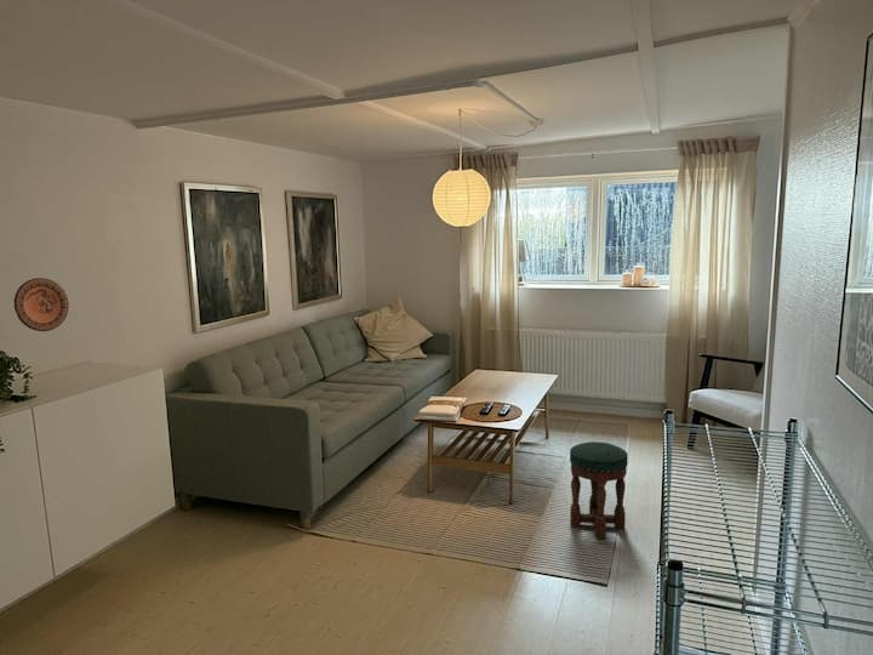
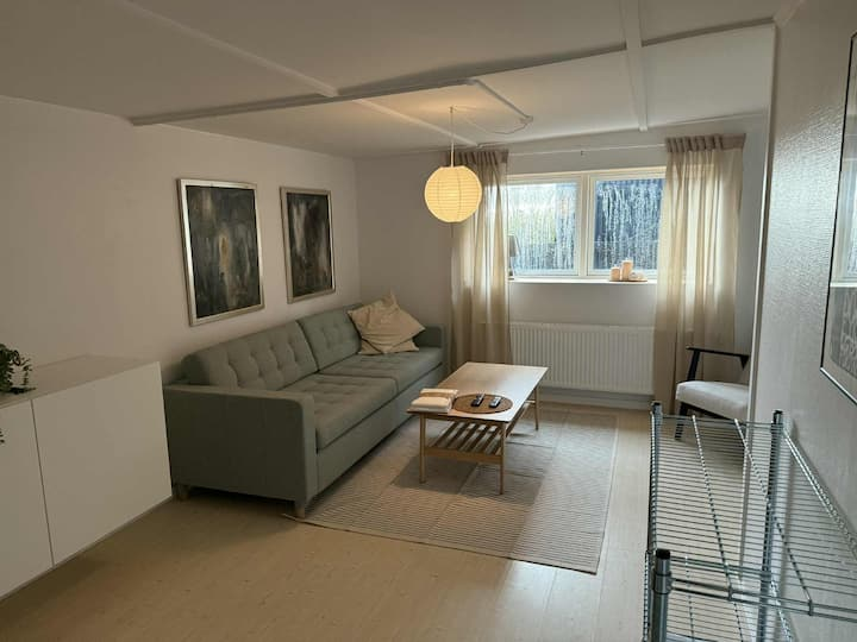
- stool (598, 485)
- decorative plate (41, 304)
